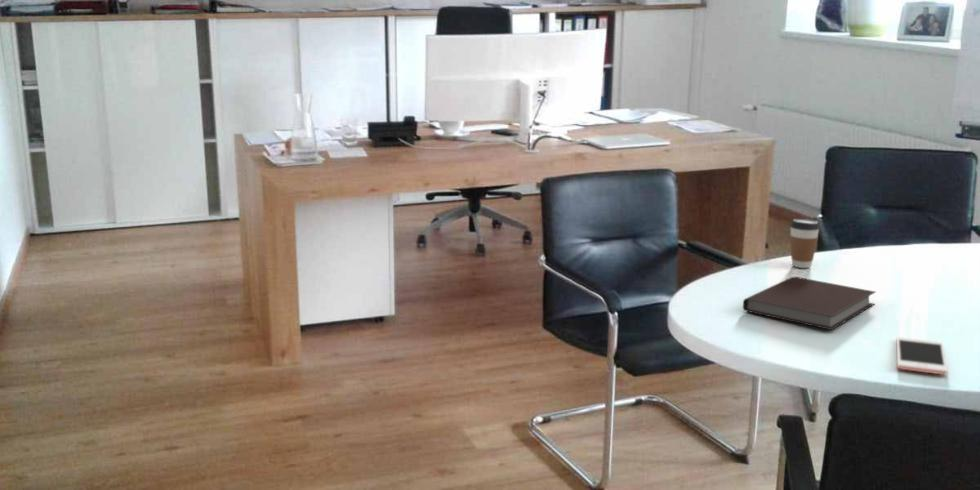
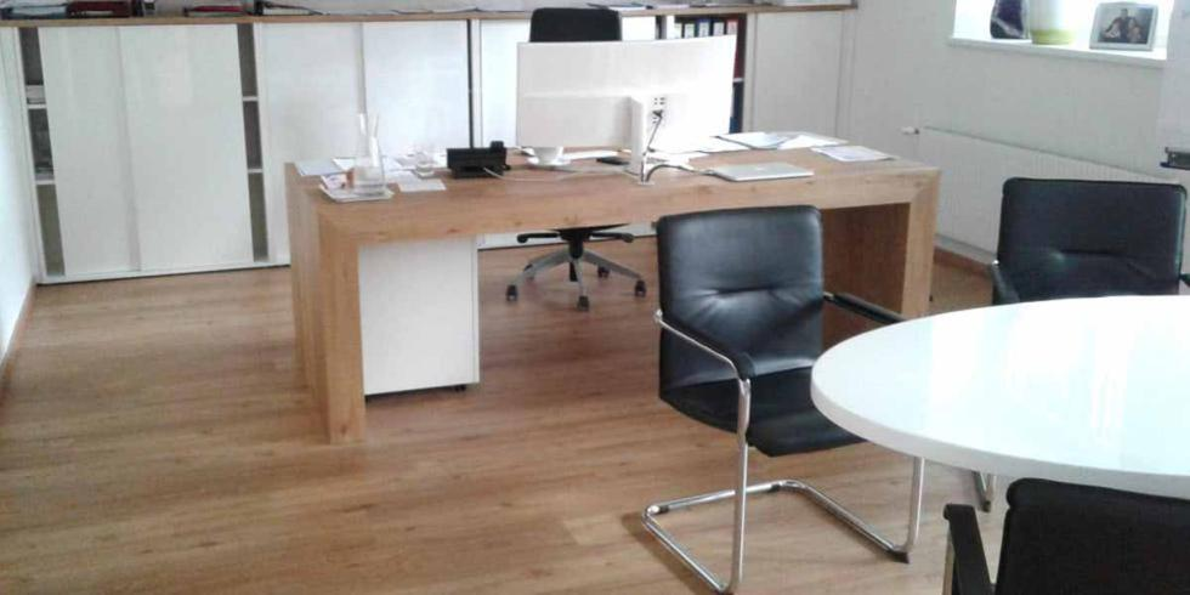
- coffee cup (803, 243)
- cell phone (920, 355)
- notebook (810, 301)
